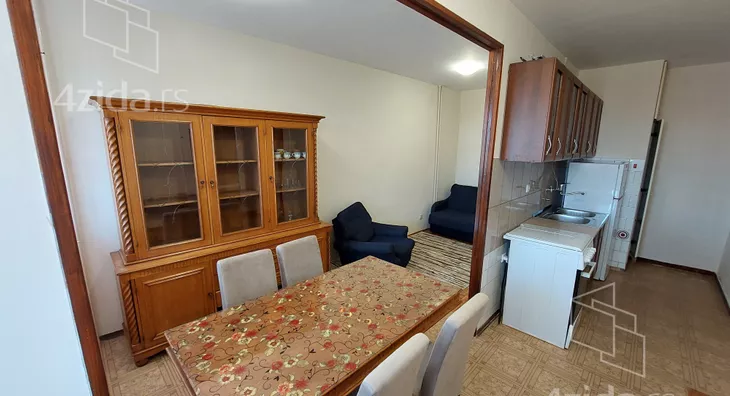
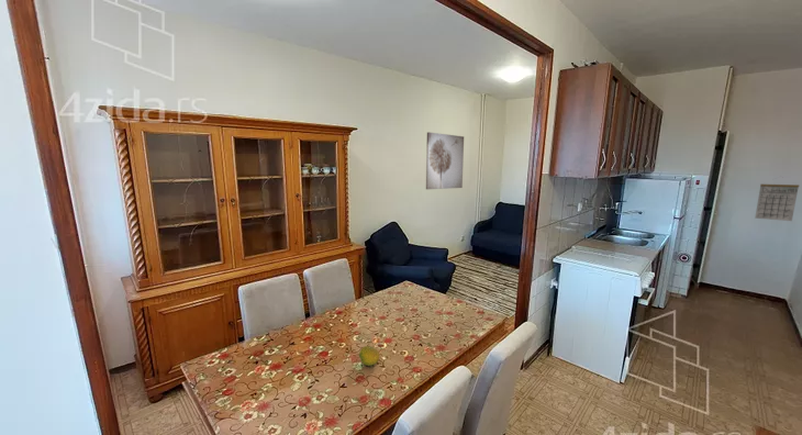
+ wall art (445, 161)
+ calendar (777, 198)
+ fruit (369, 355)
